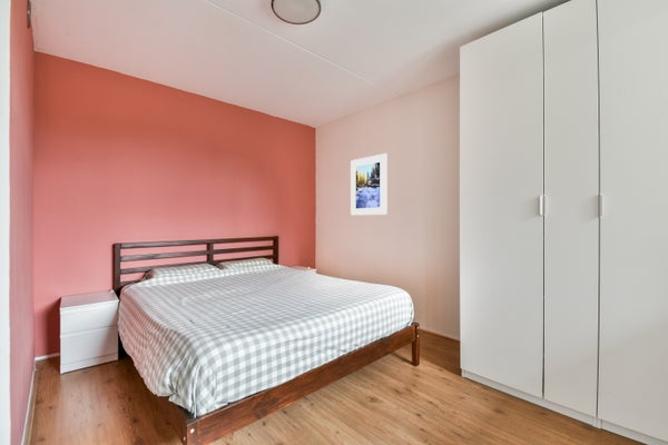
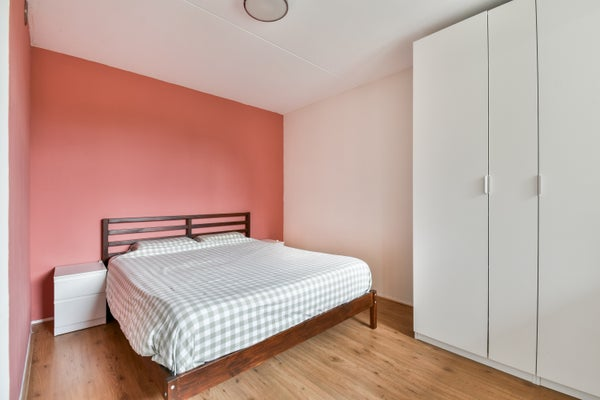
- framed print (367, 186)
